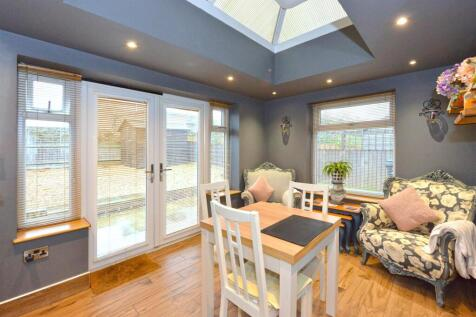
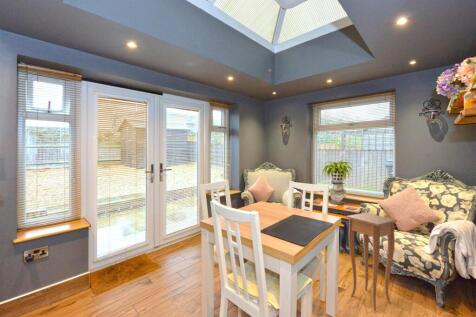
+ side table (373, 258)
